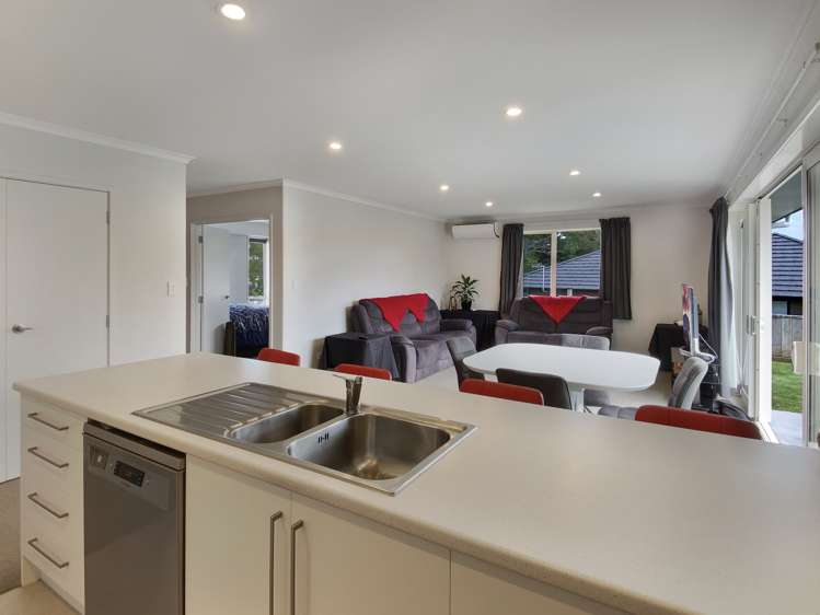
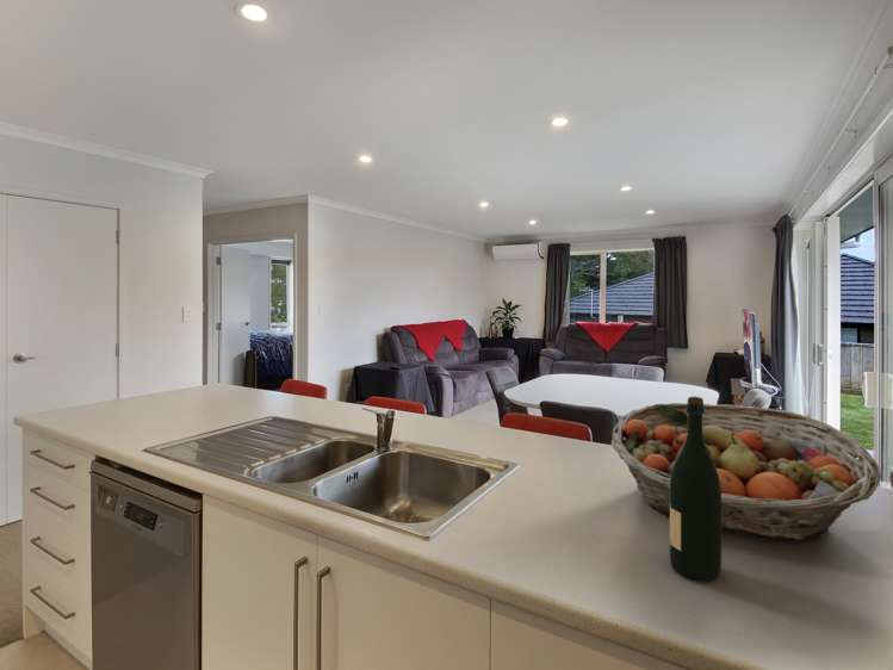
+ fruit basket (727, 460)
+ wine bottle (694, 483)
